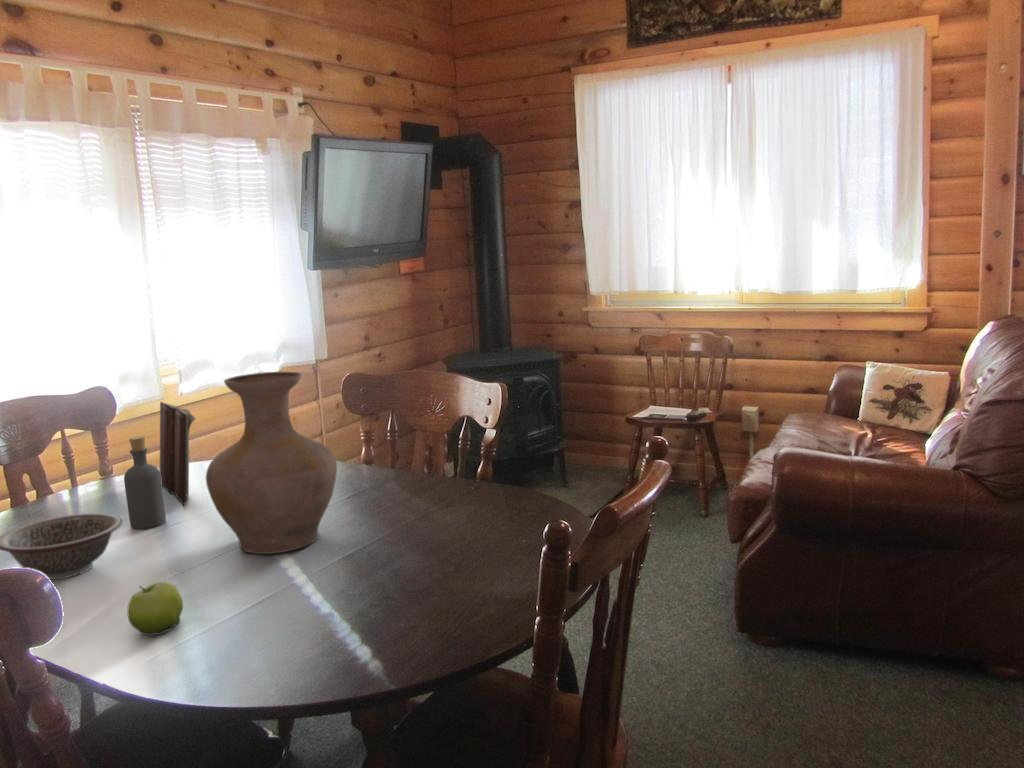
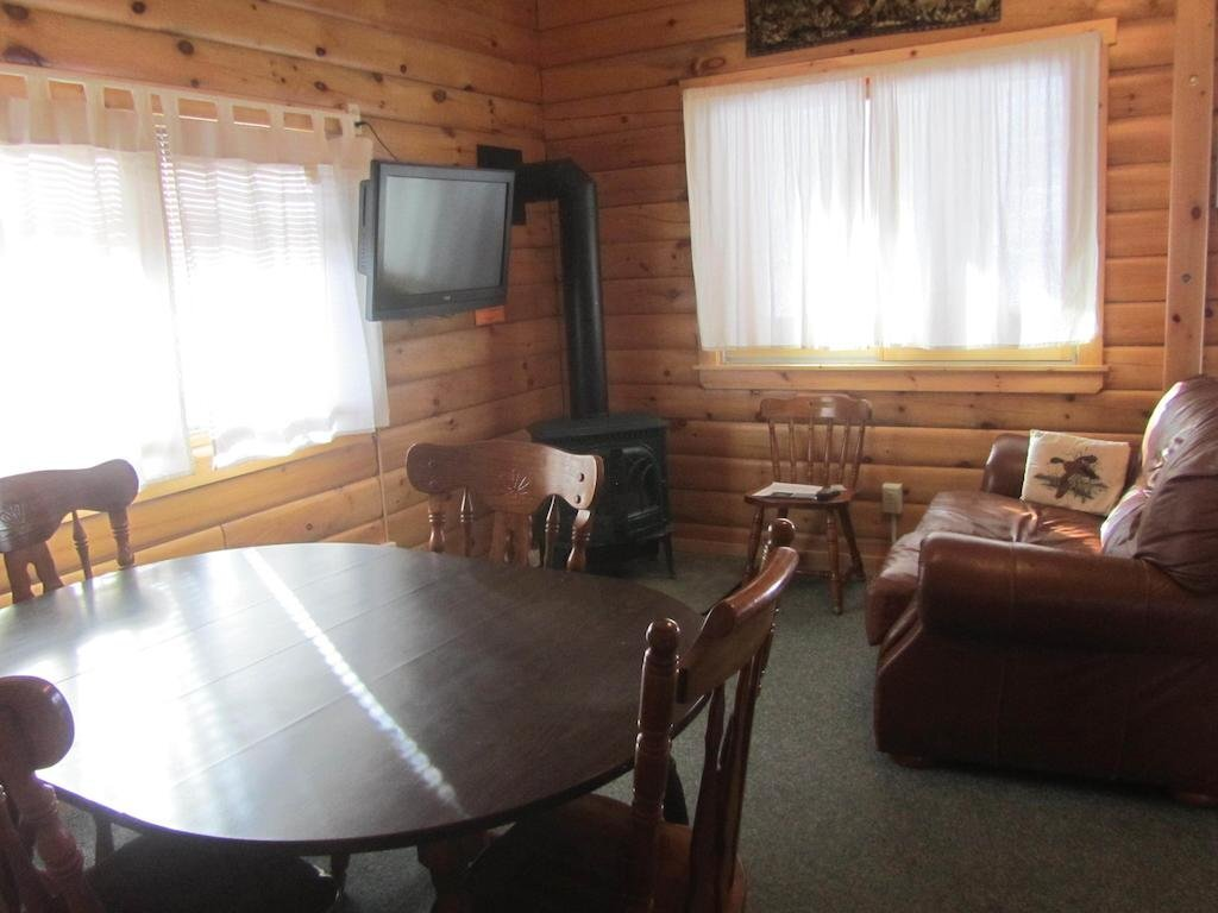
- fruit (155, 607)
- diary (178, 449)
- vase (271, 460)
- decorative bowl (63, 550)
- bottle (142, 480)
